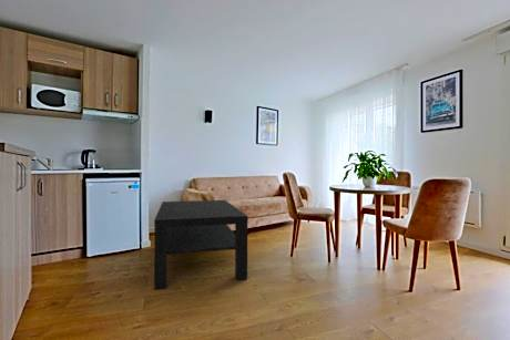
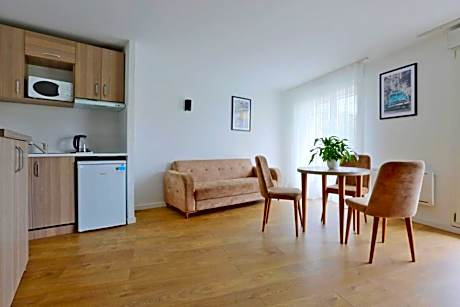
- coffee table (197, 234)
